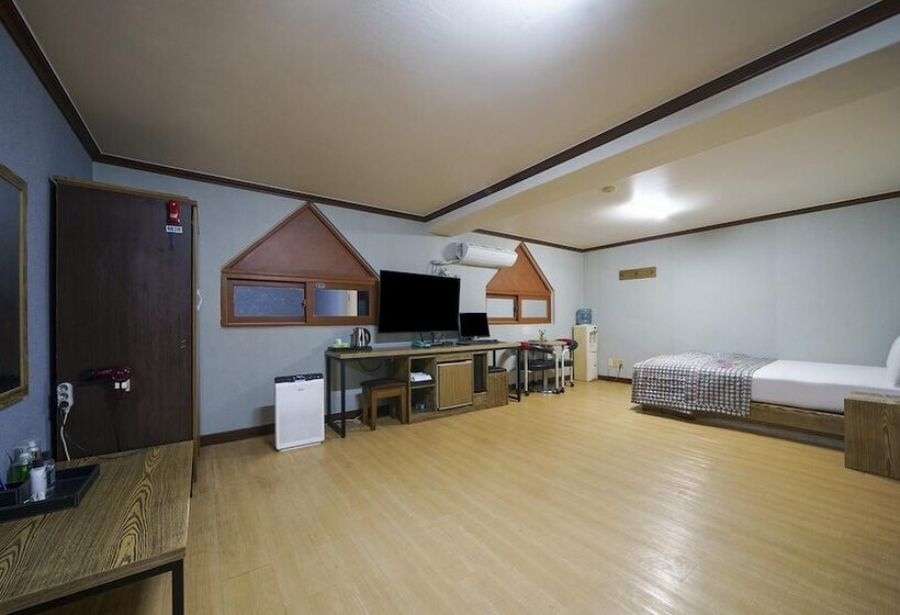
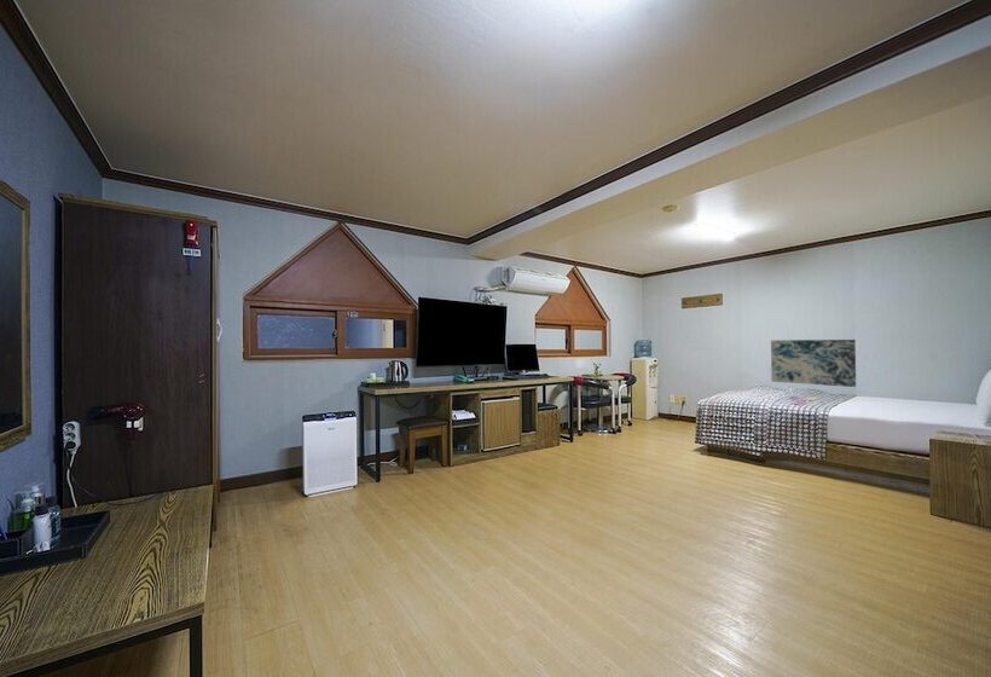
+ wall art (810, 361)
